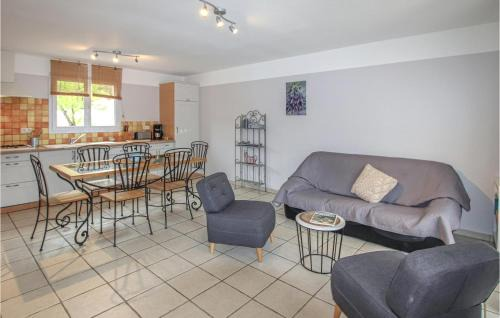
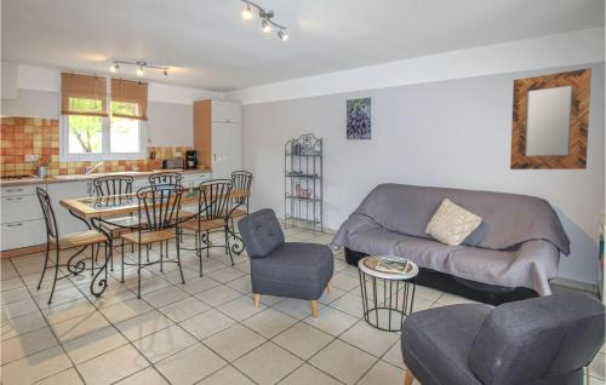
+ home mirror (548, 122)
